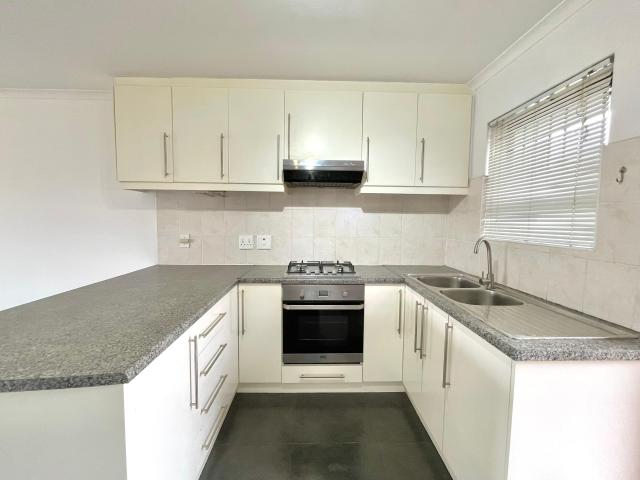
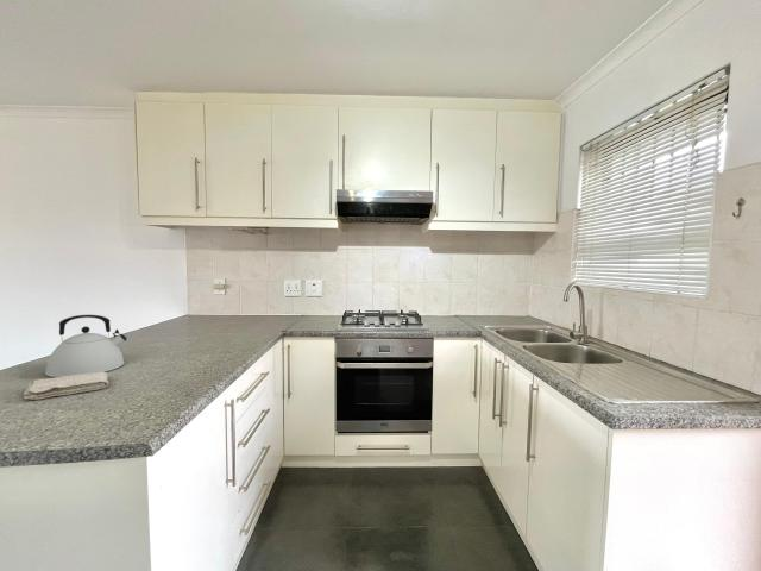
+ washcloth (69, 383)
+ kettle (87, 341)
